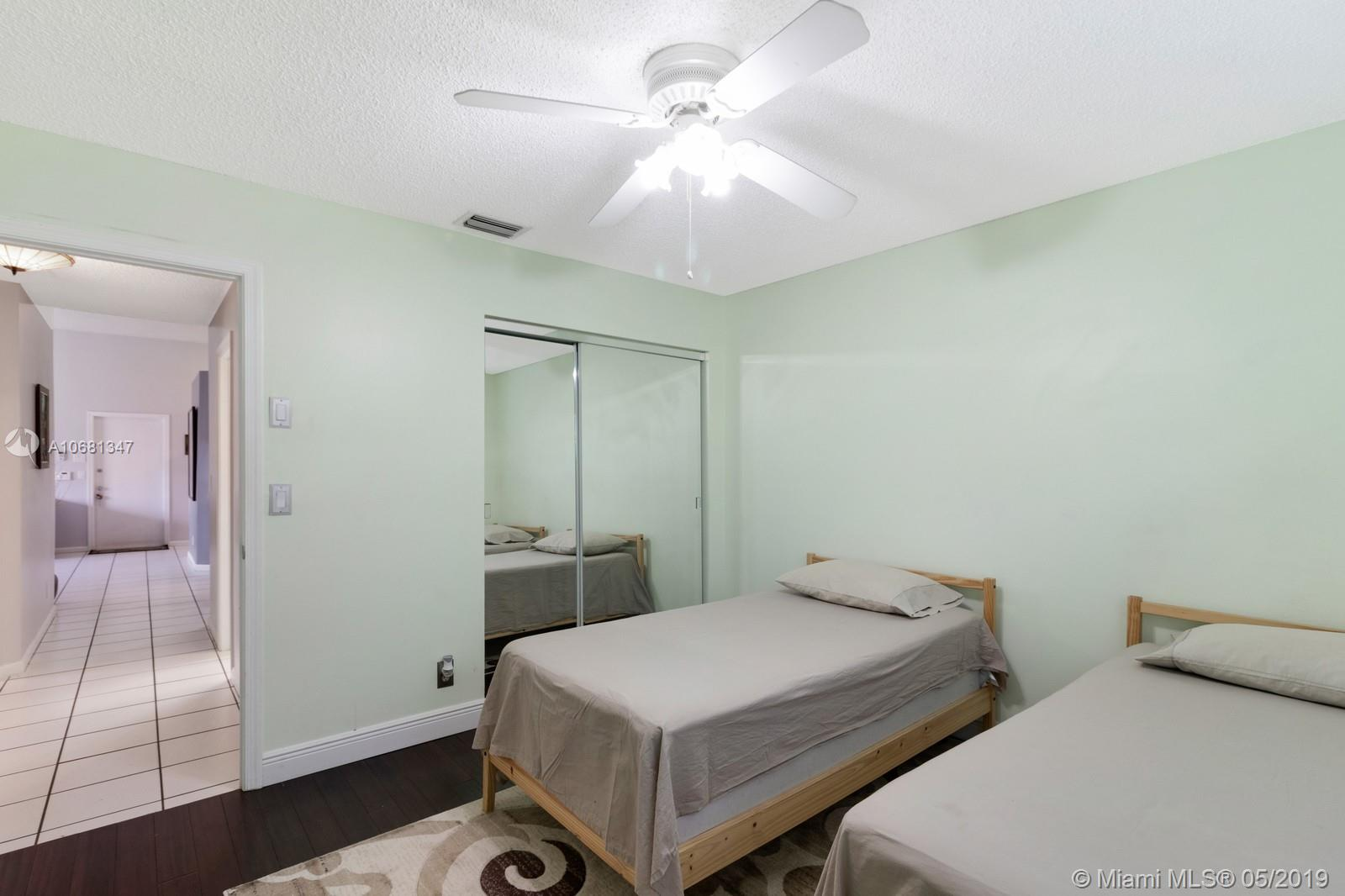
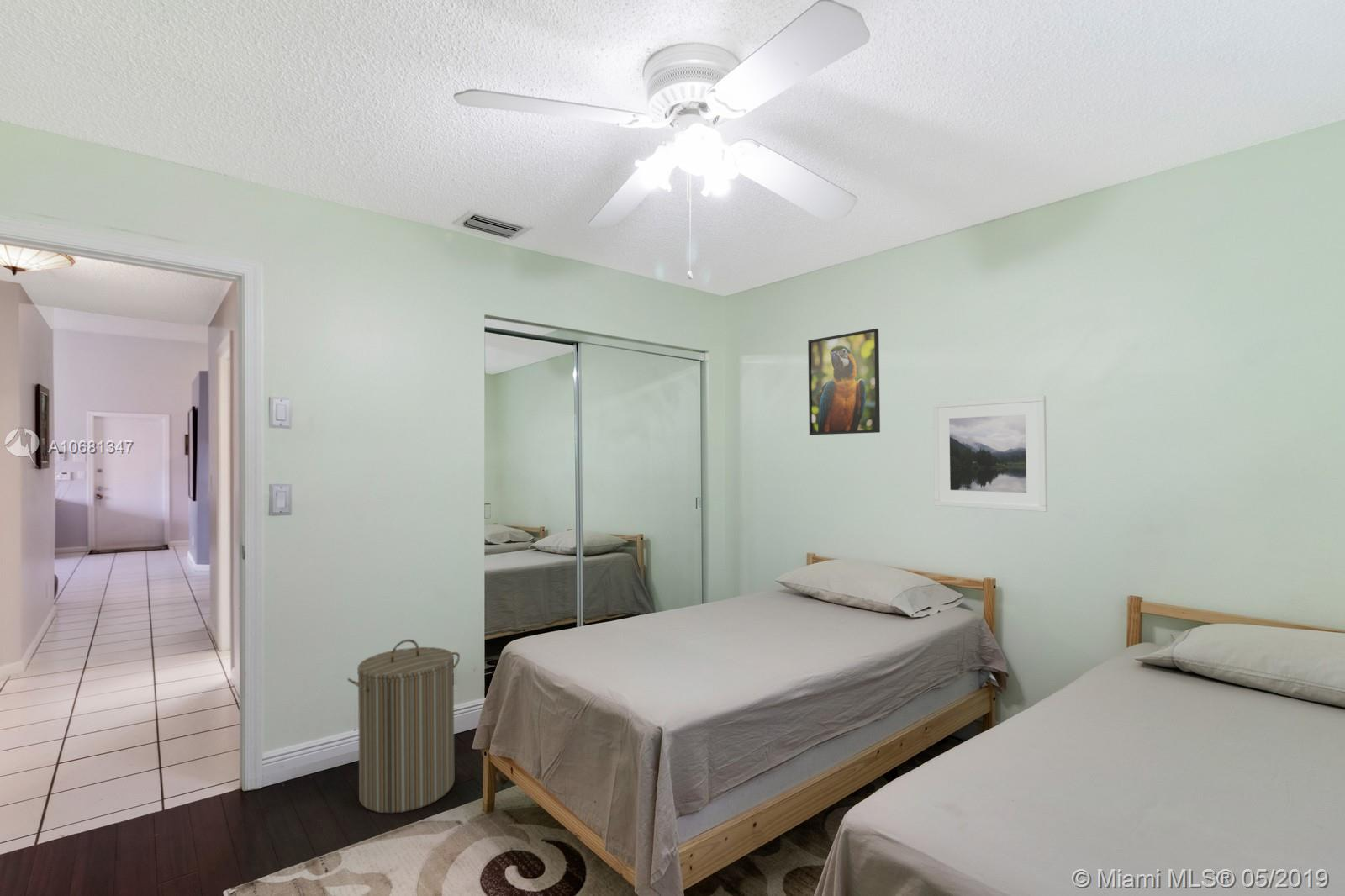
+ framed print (986, 454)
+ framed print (842, 384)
+ laundry hamper (407, 714)
